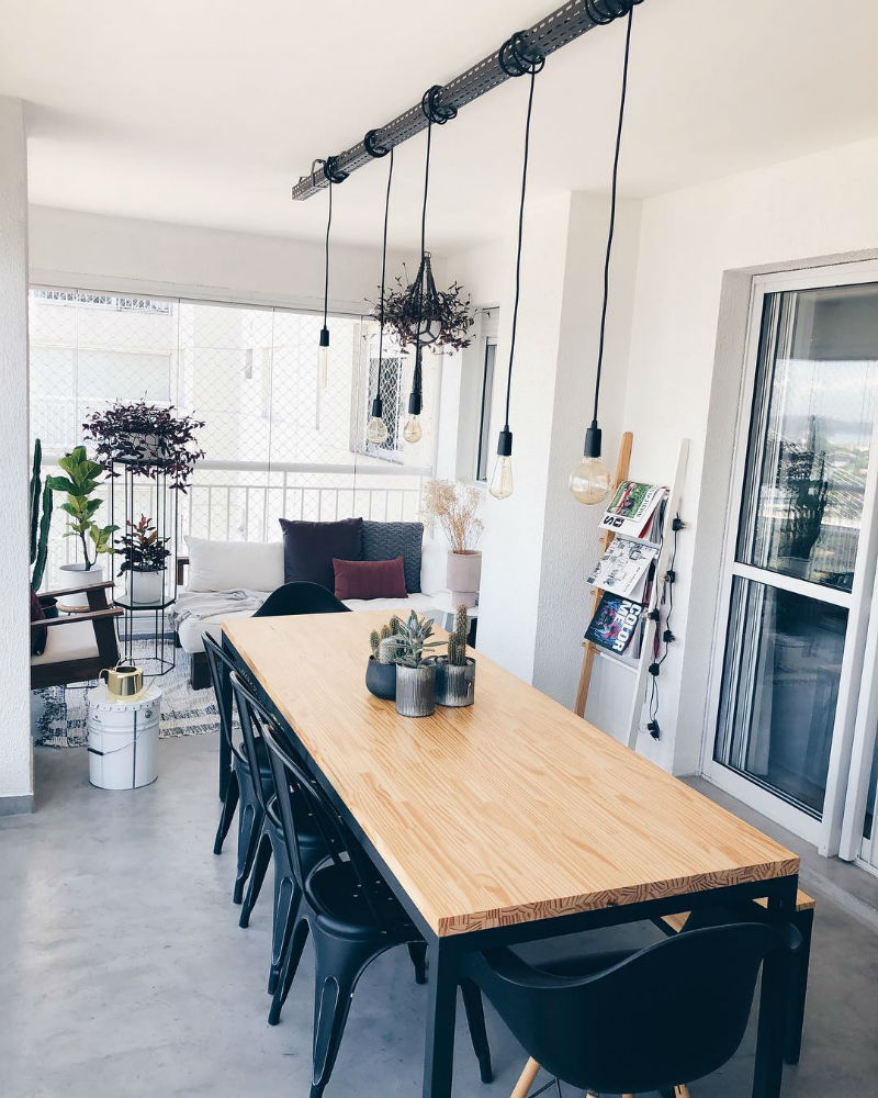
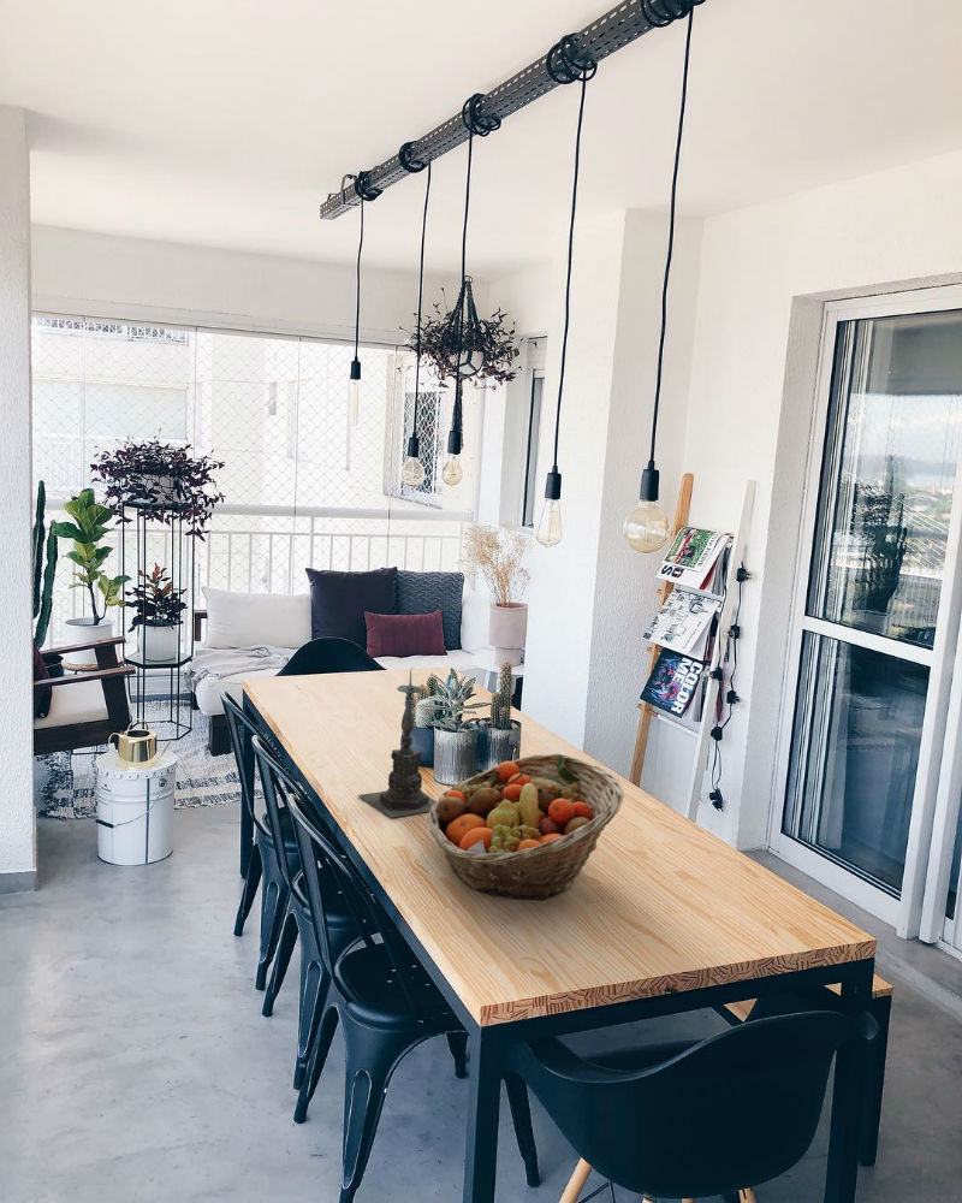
+ candle holder (405, 735)
+ fruit basket (523, 820)
